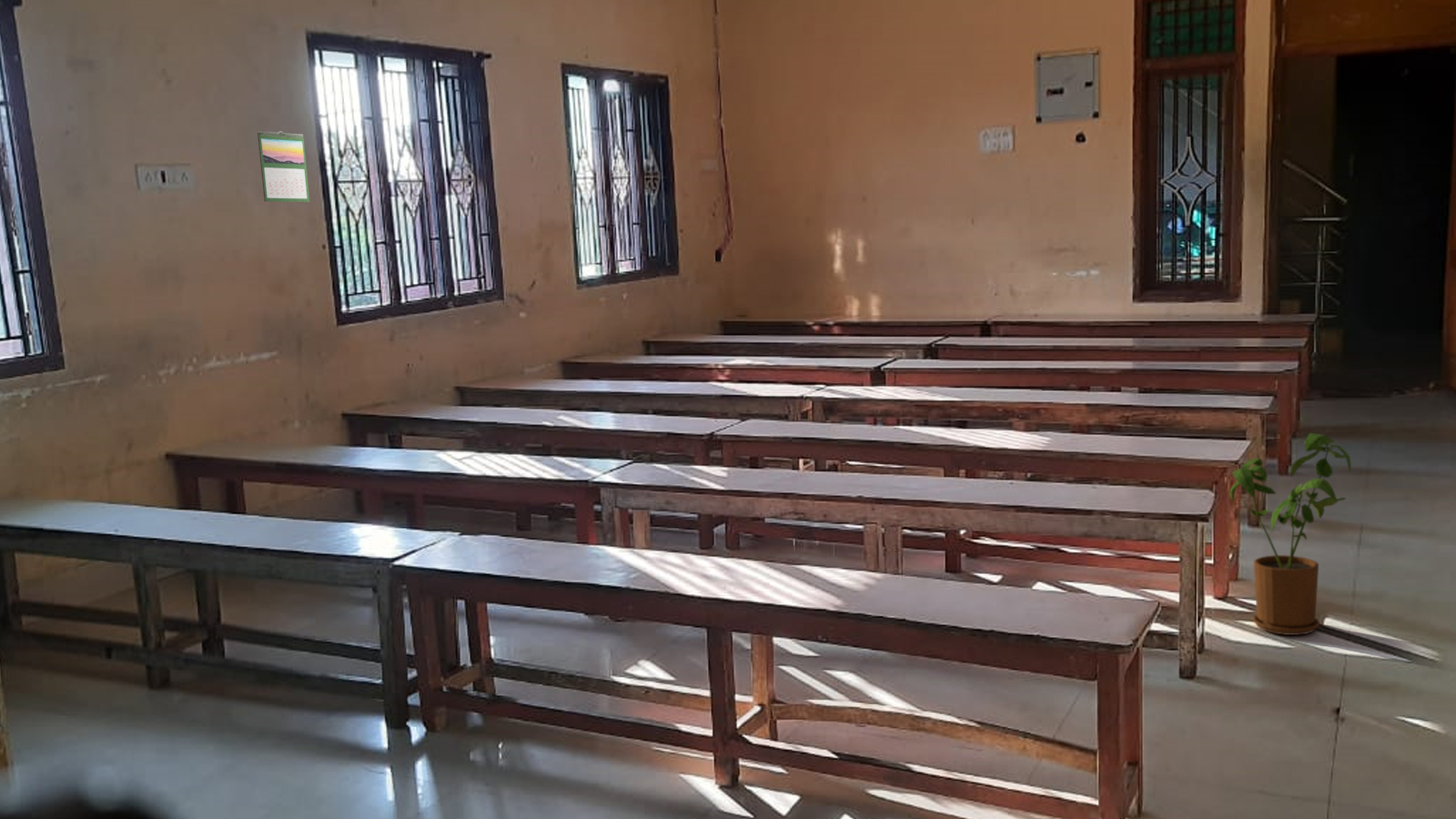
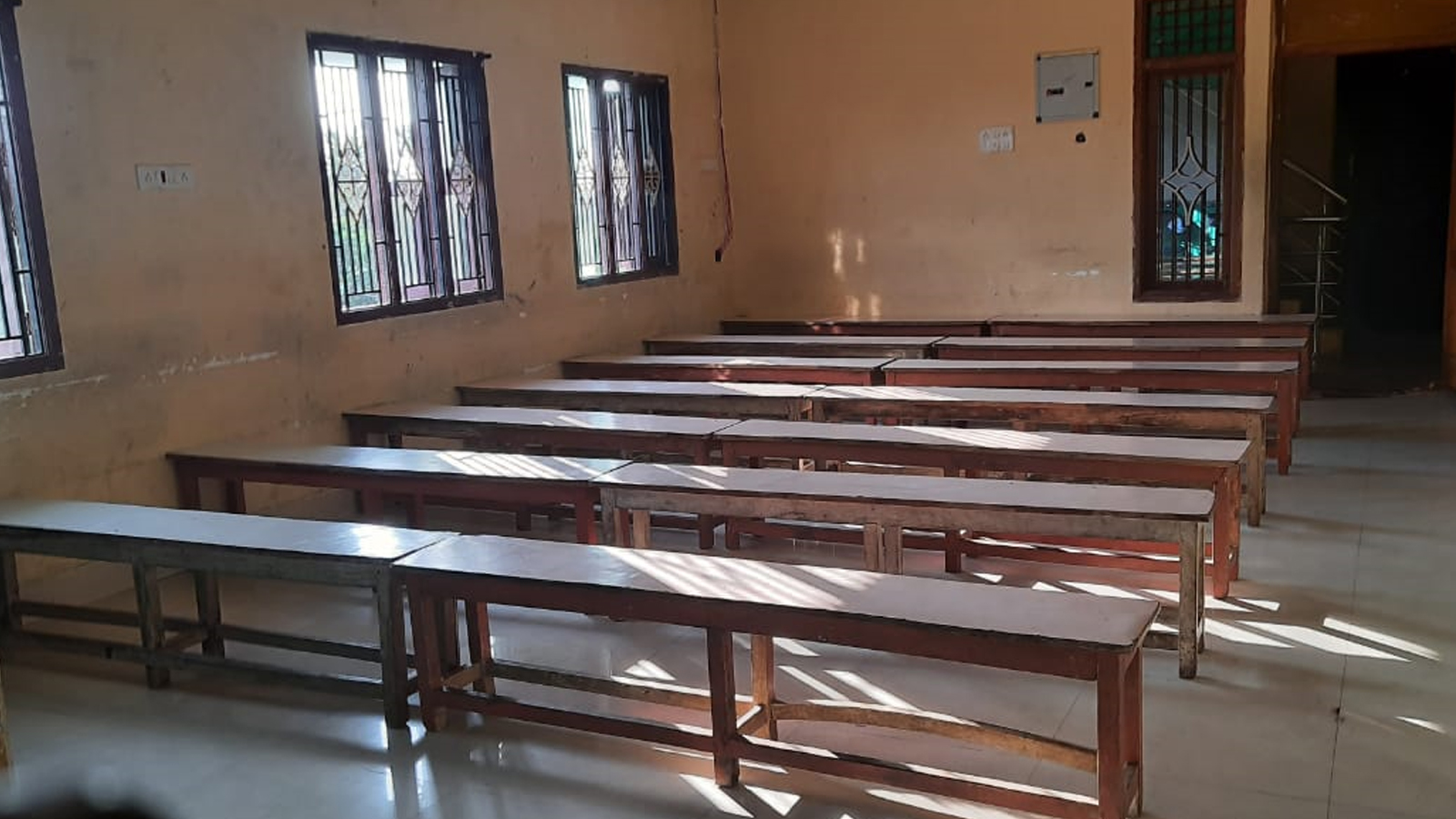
- calendar (284, 167)
- house plant (1293, 532)
